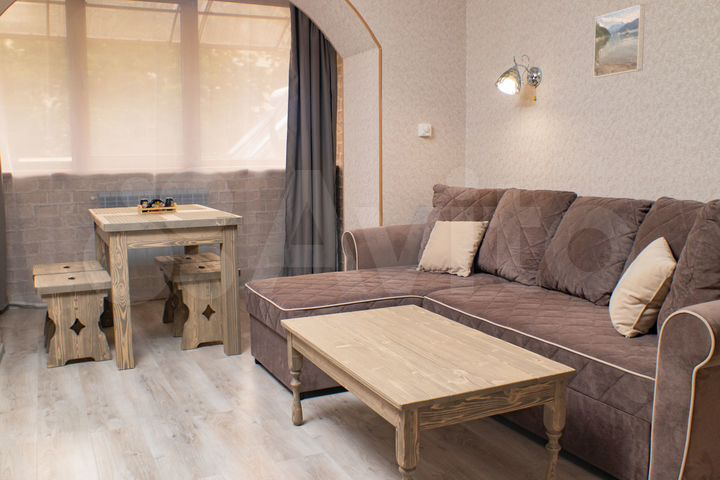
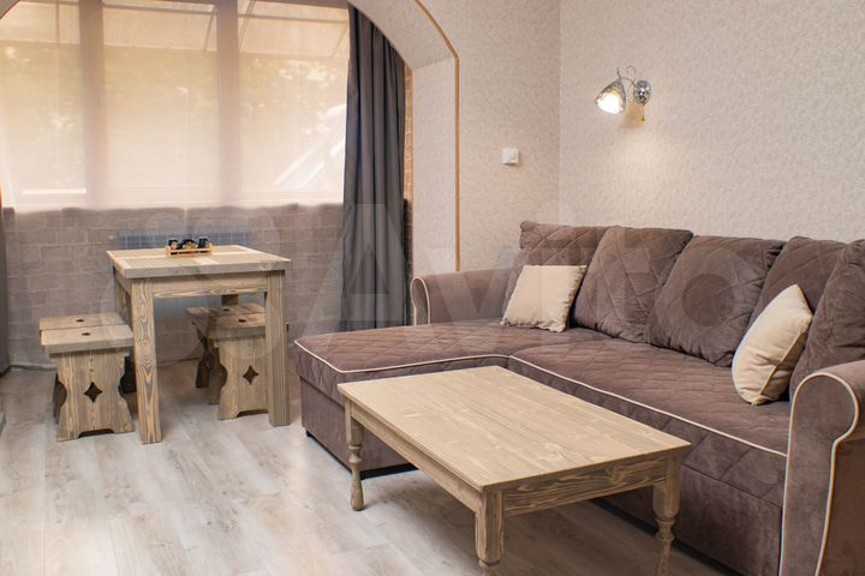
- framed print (618, 42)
